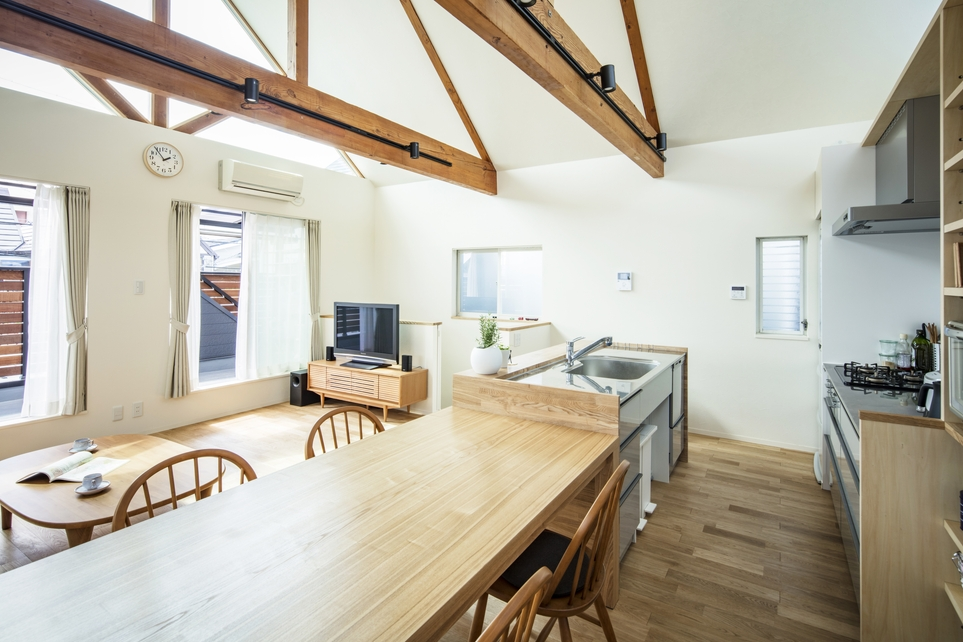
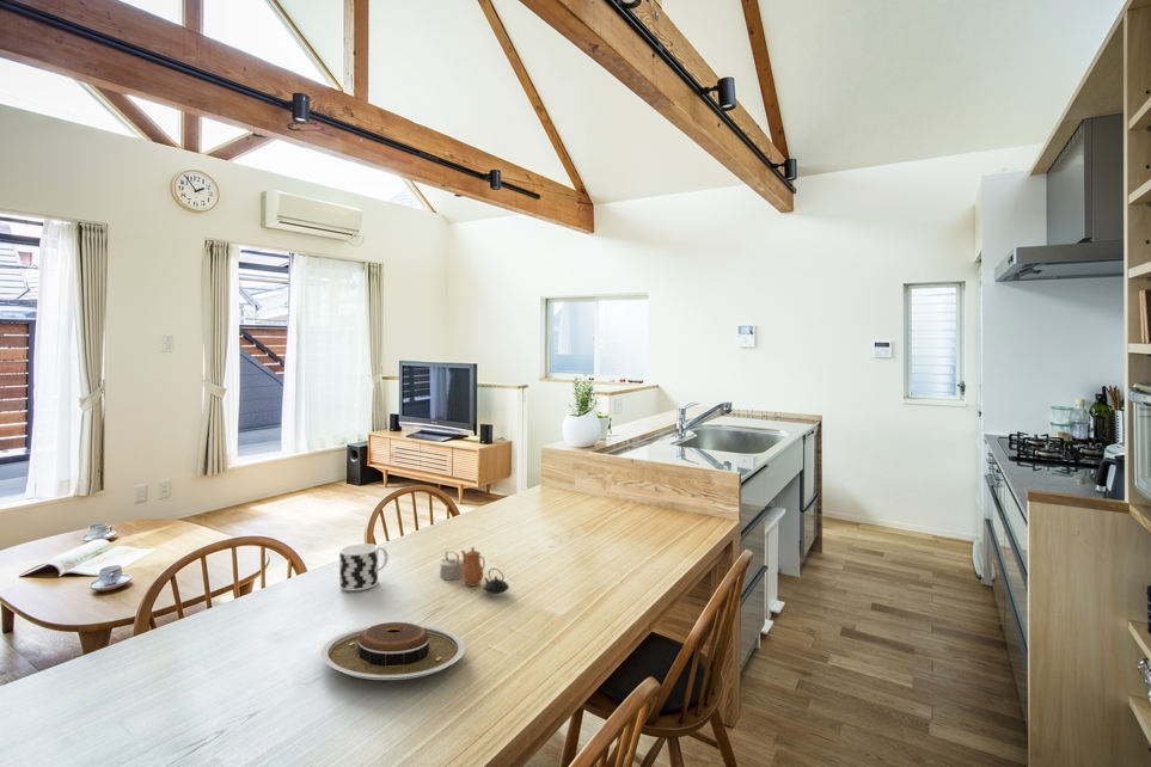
+ teapot (471, 564)
+ plate (393, 645)
+ cup (365, 565)
